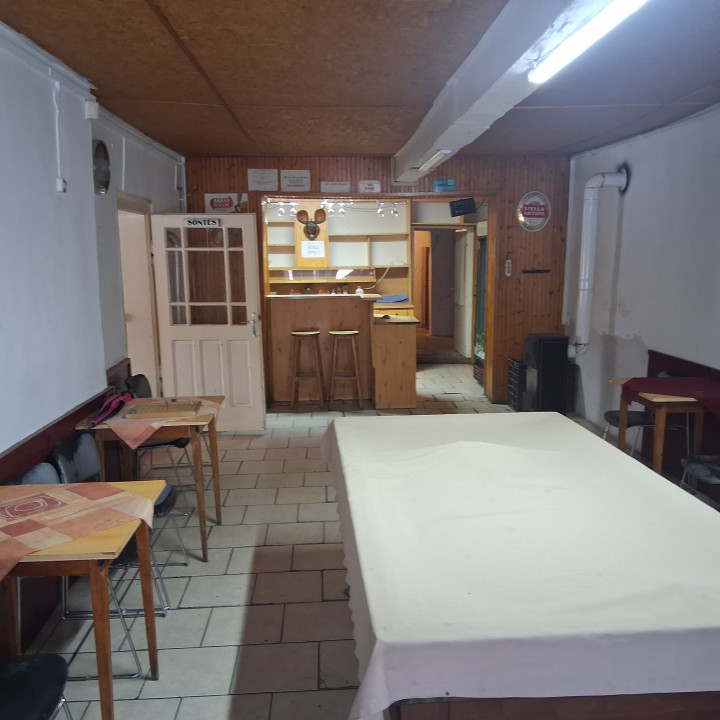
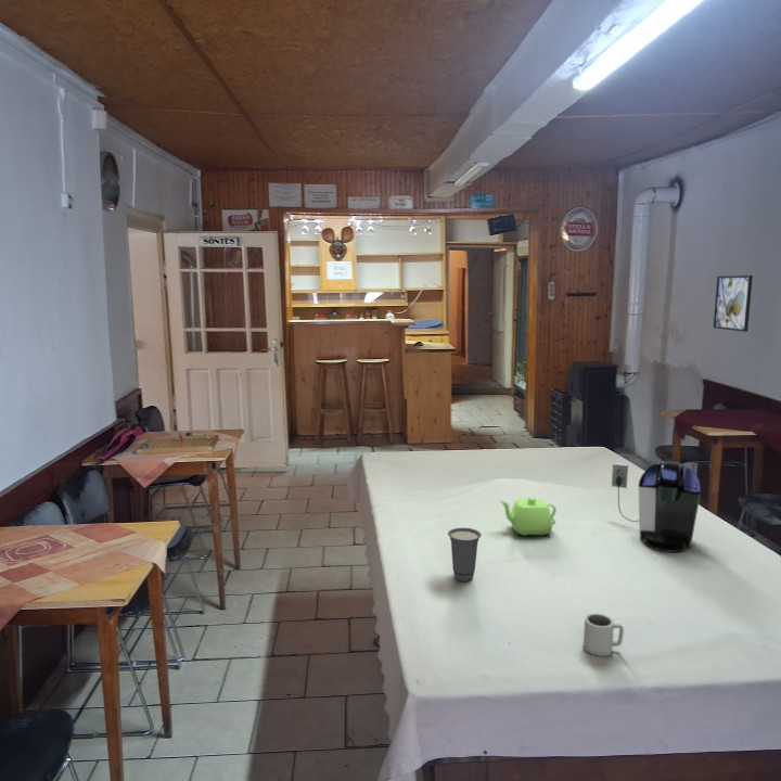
+ cup (463, 555)
+ teapot (527, 514)
+ coffee maker (651, 500)
+ cup (603, 635)
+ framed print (731, 303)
